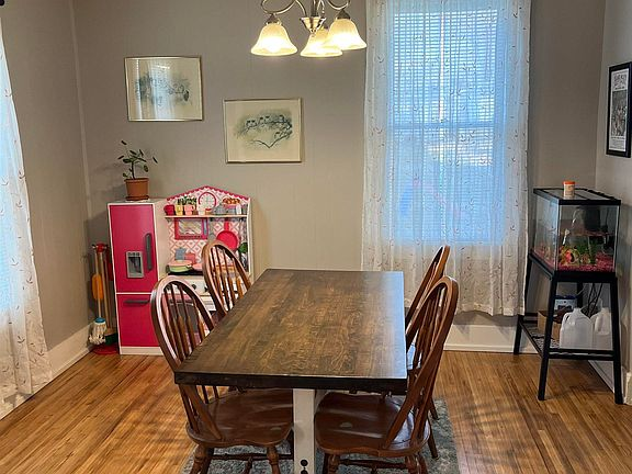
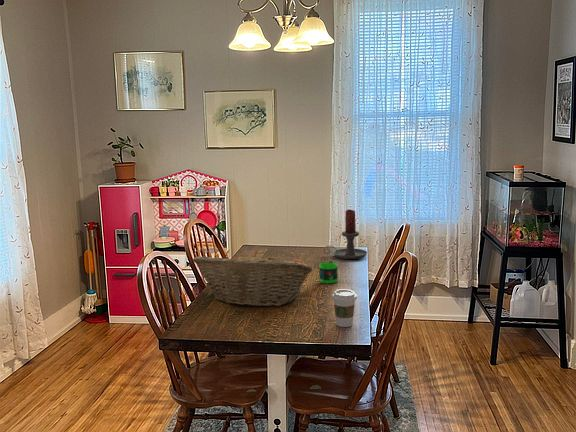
+ candle holder (345, 233)
+ fruit basket (252, 273)
+ coffee cup (344, 308)
+ mug (329, 271)
